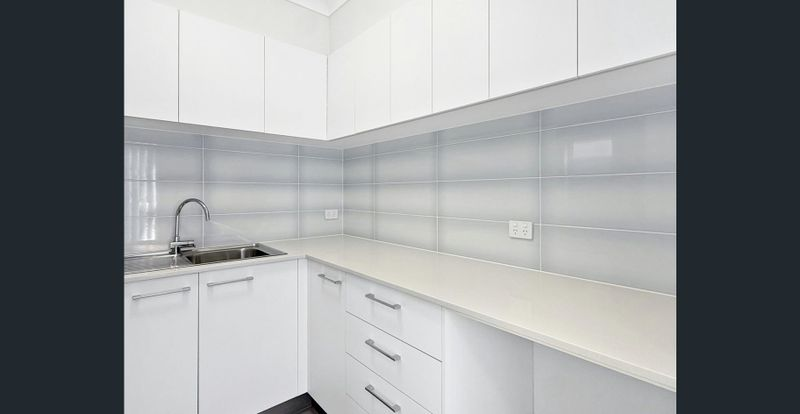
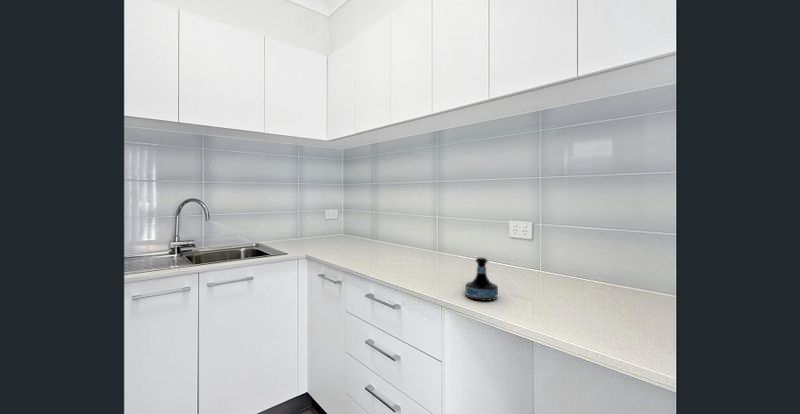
+ tequila bottle (481, 277)
